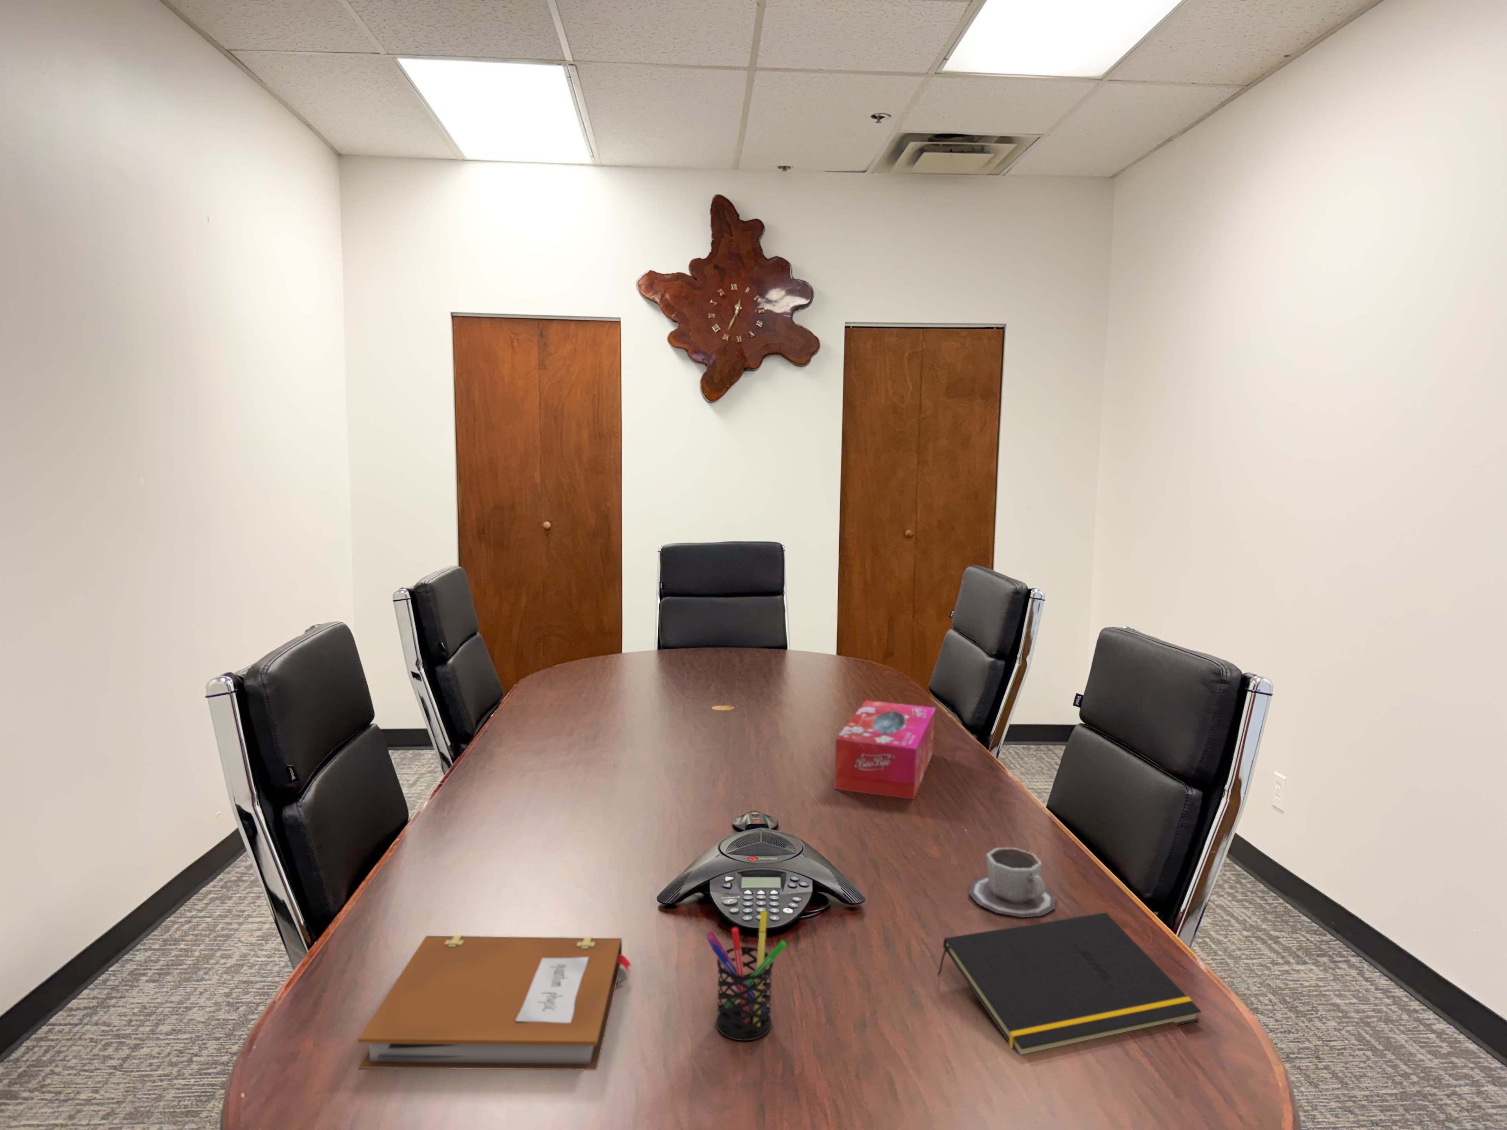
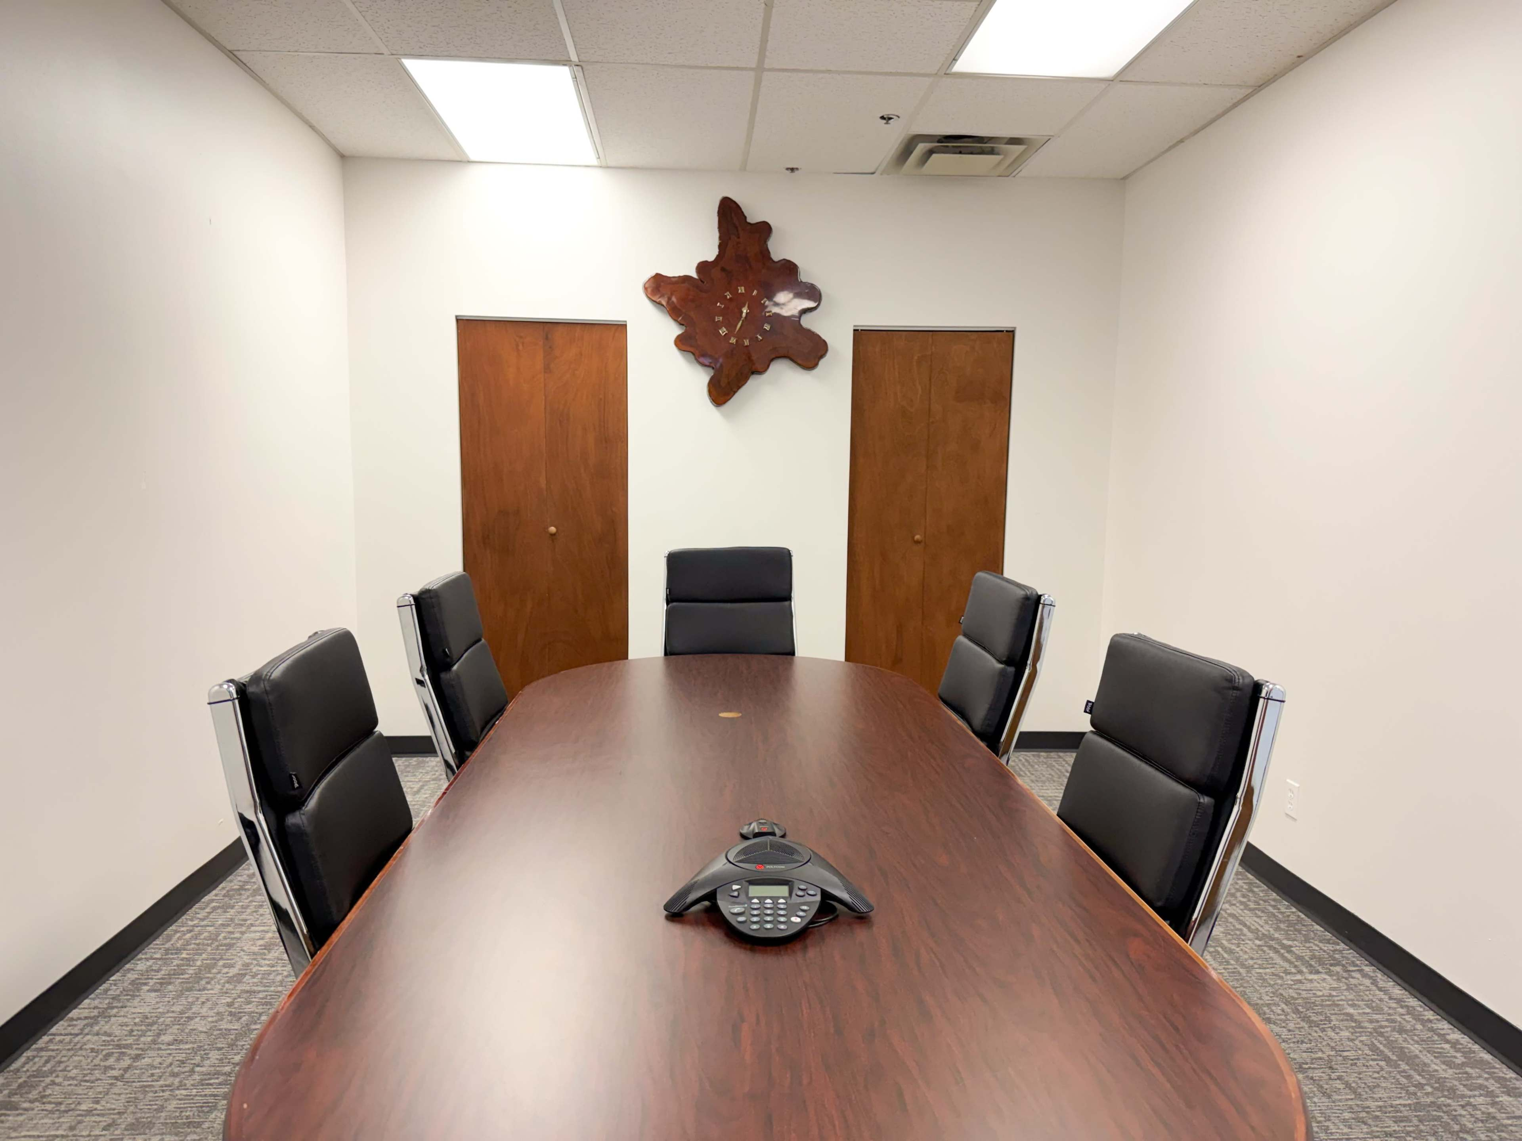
- pen holder (750, 972)
- notepad (1067, 978)
- tissue box (888, 745)
- notebook (510, 995)
- cup (1012, 878)
